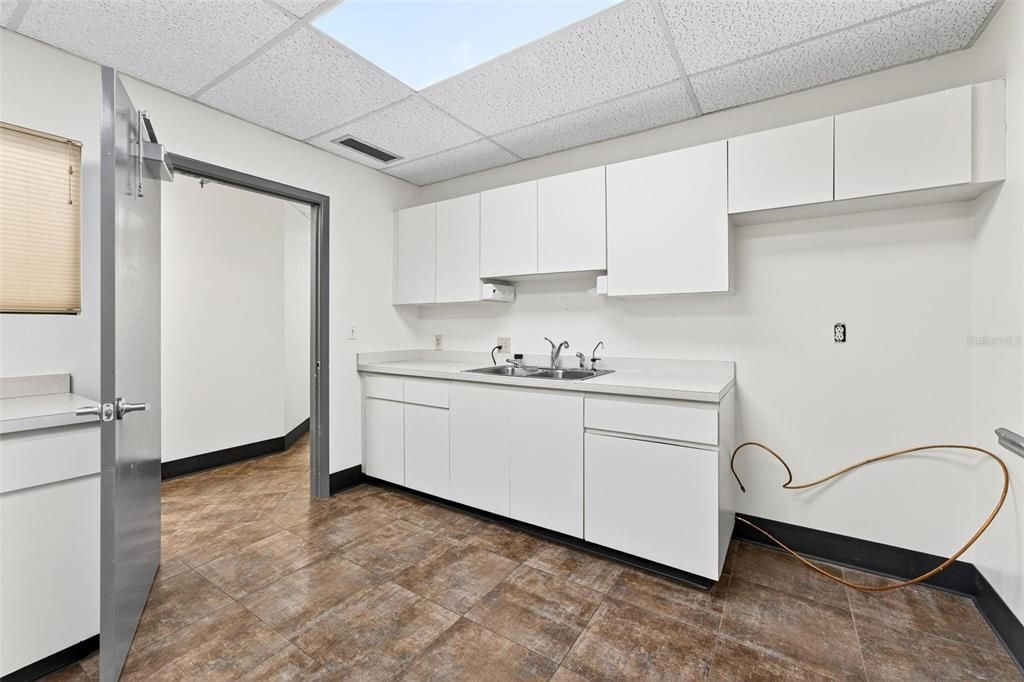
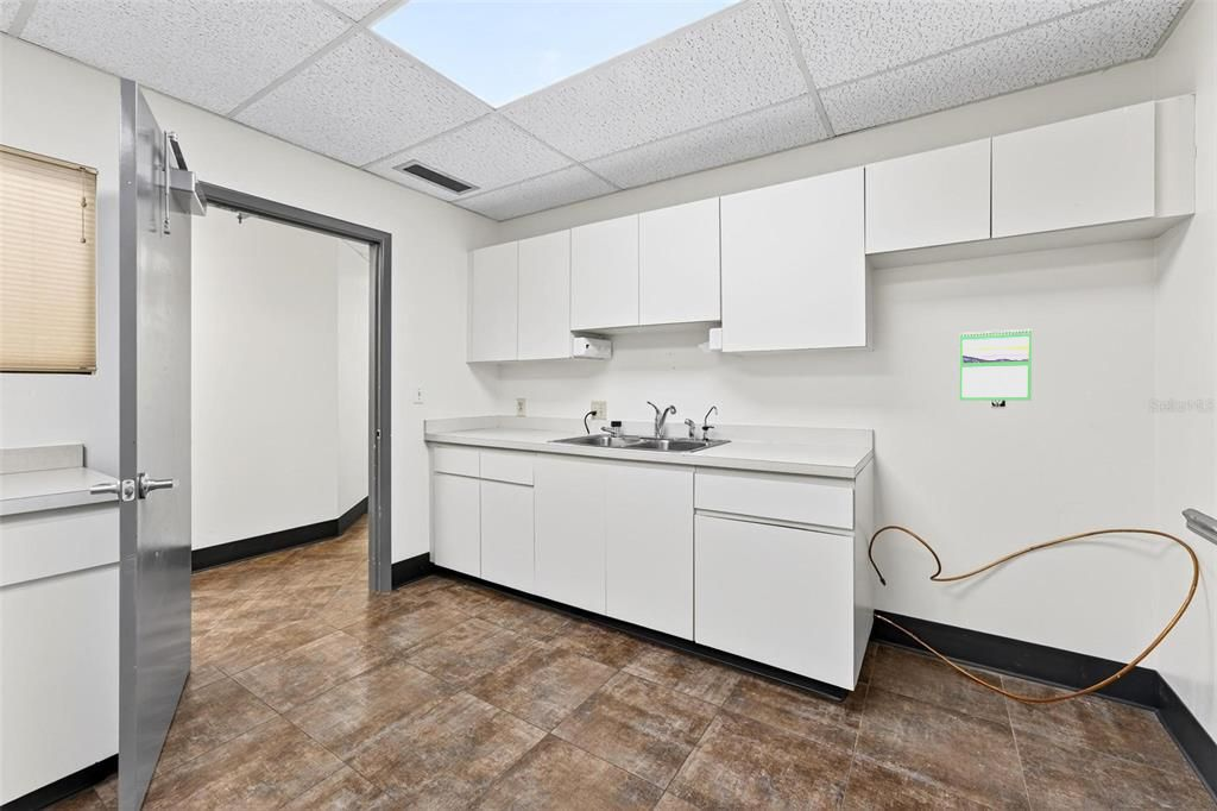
+ calendar (994, 364)
